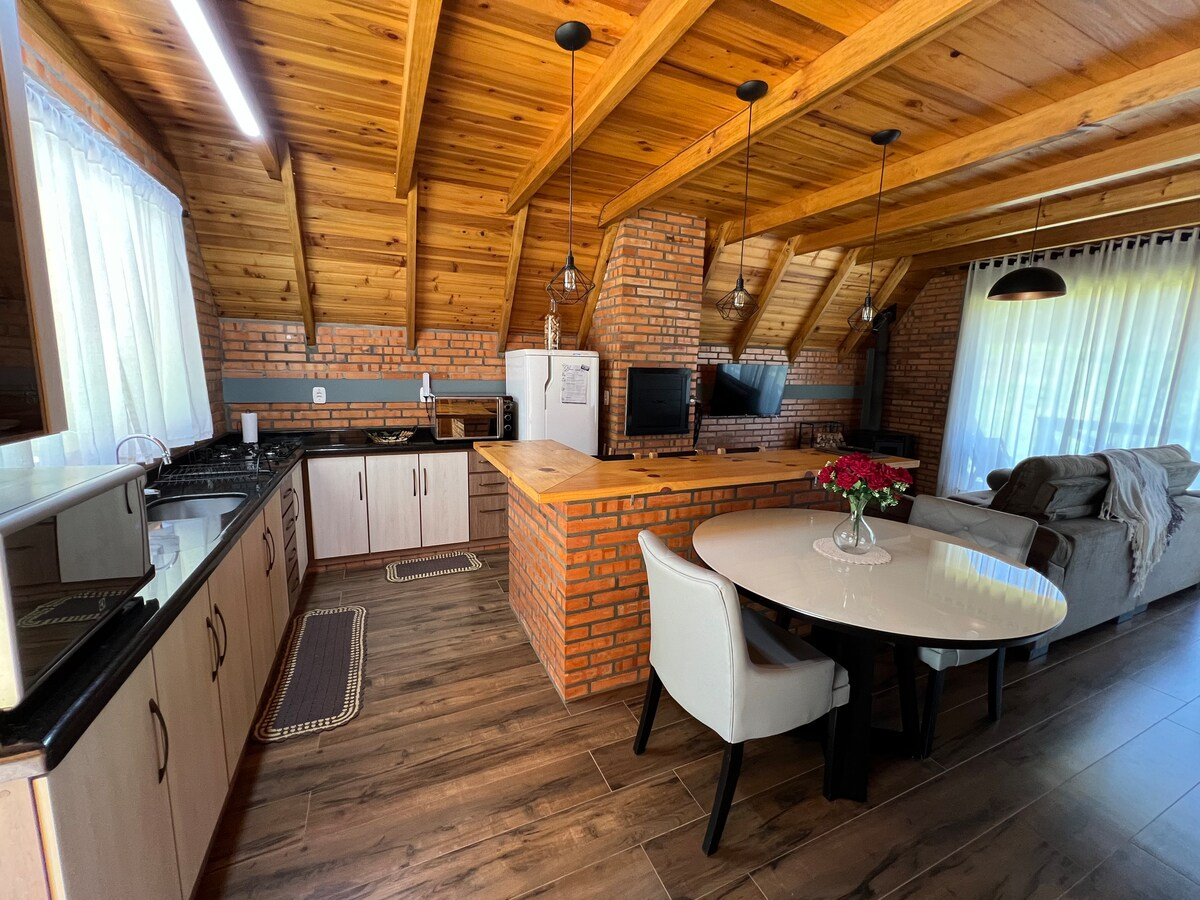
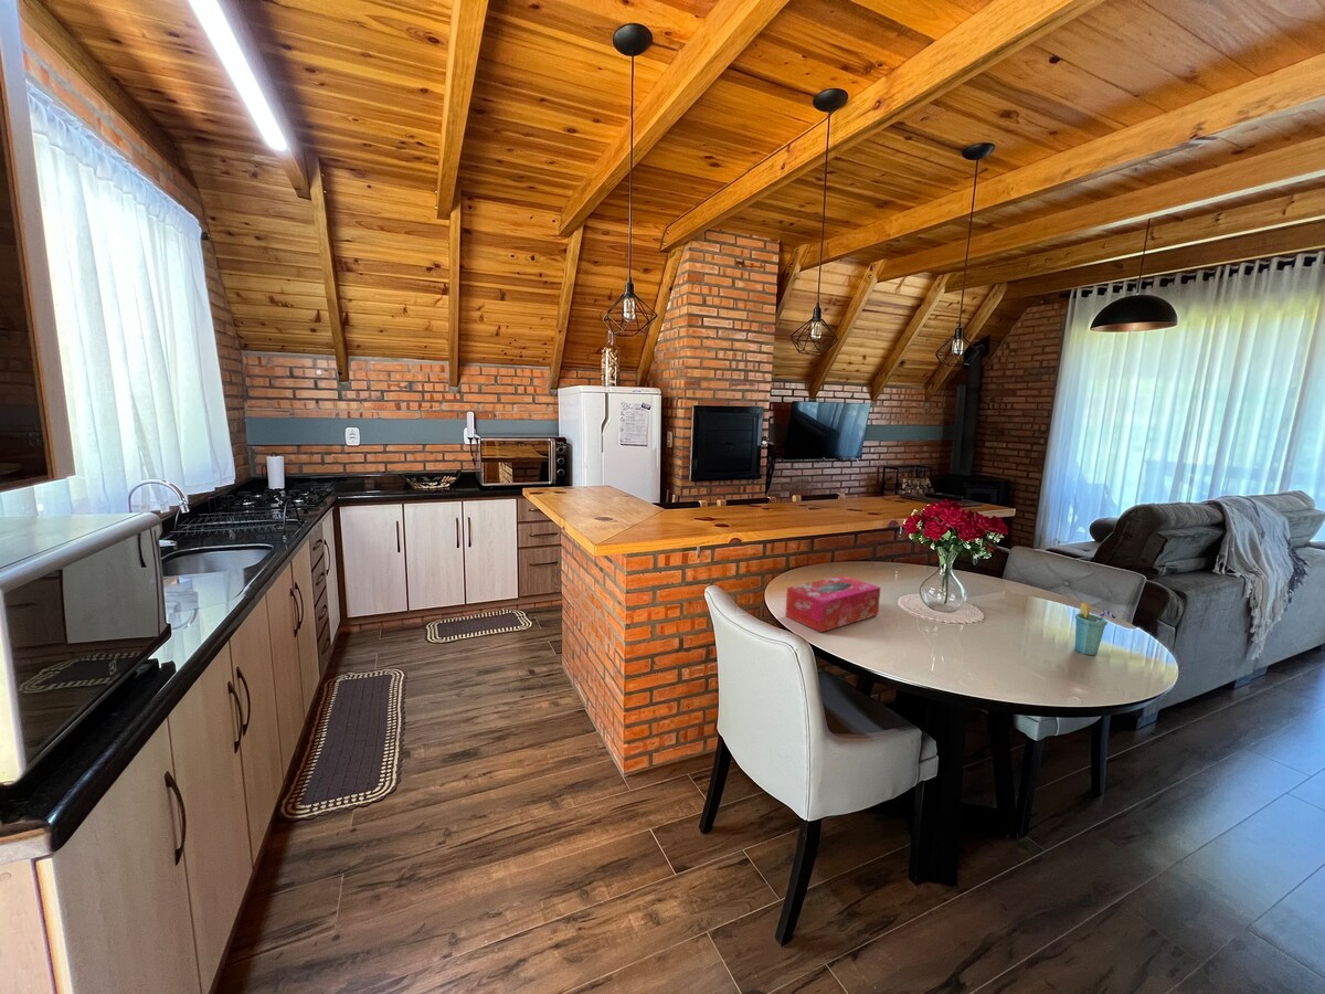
+ tissue box (833, 601)
+ cup (1091, 628)
